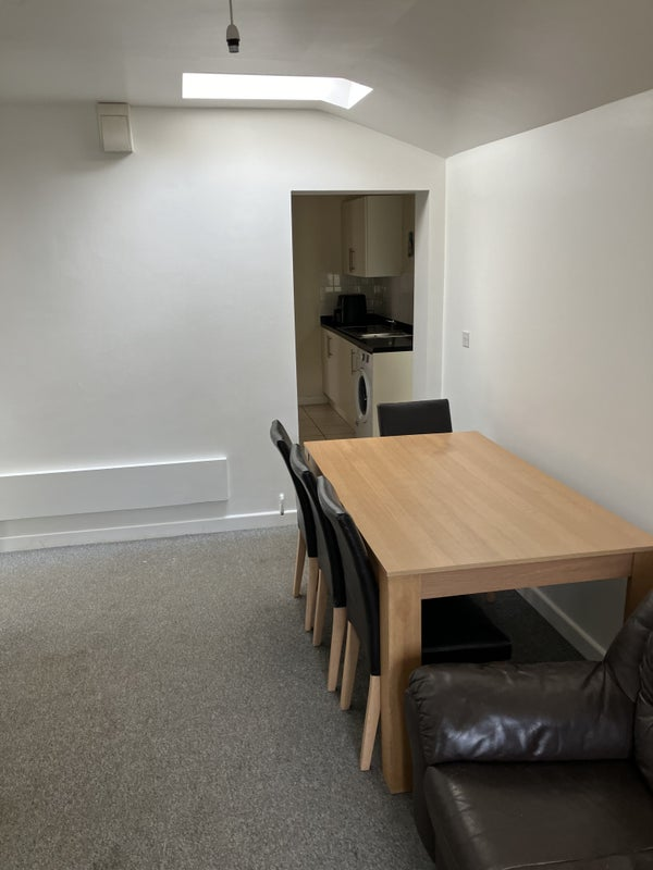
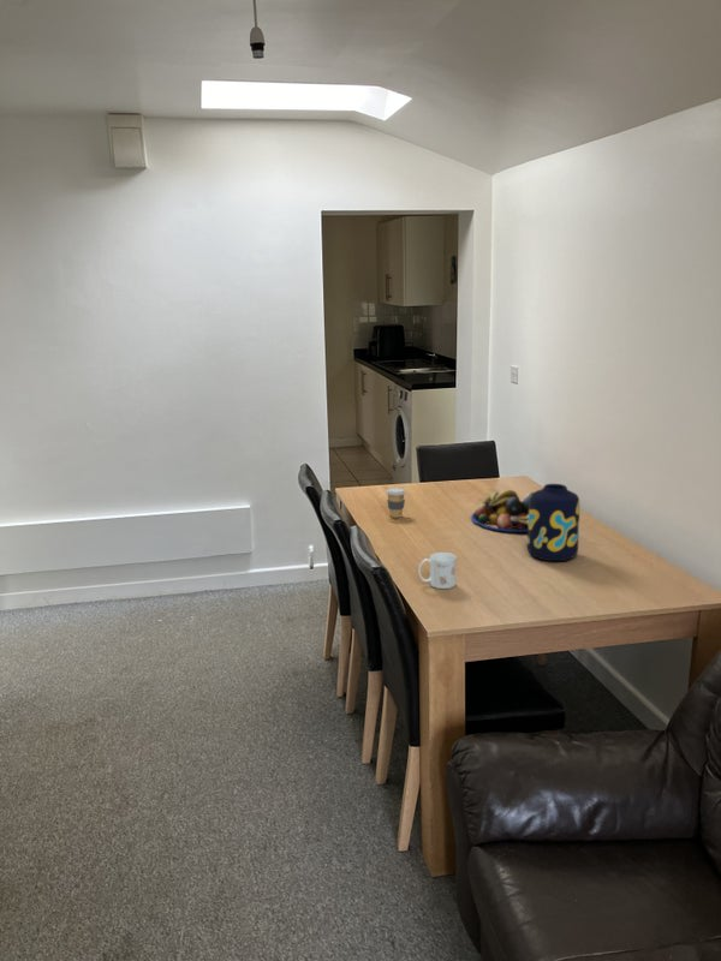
+ vase (553, 520)
+ coffee cup (395, 502)
+ mug (436, 571)
+ fruit bowl (513, 505)
